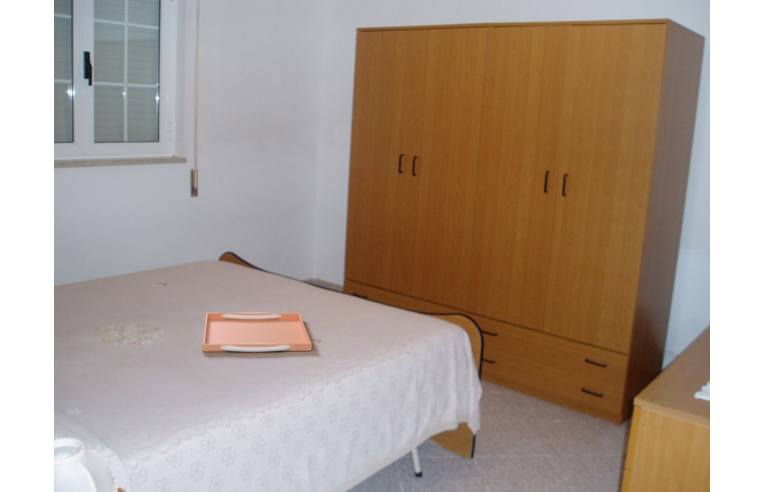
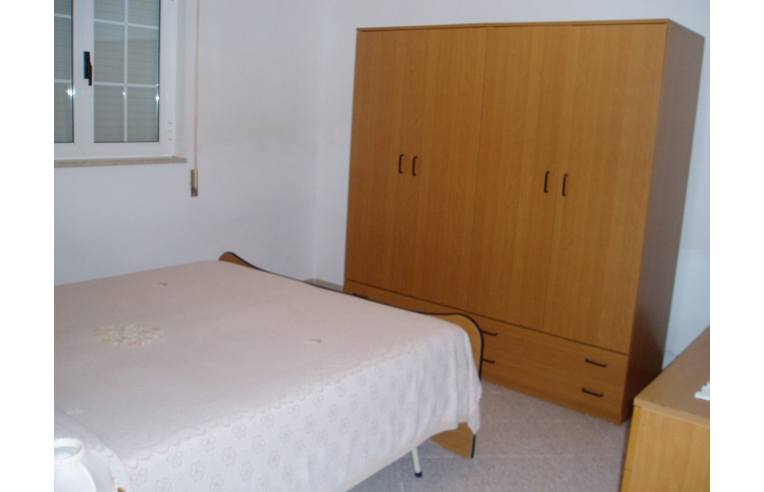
- serving tray (255, 330)
